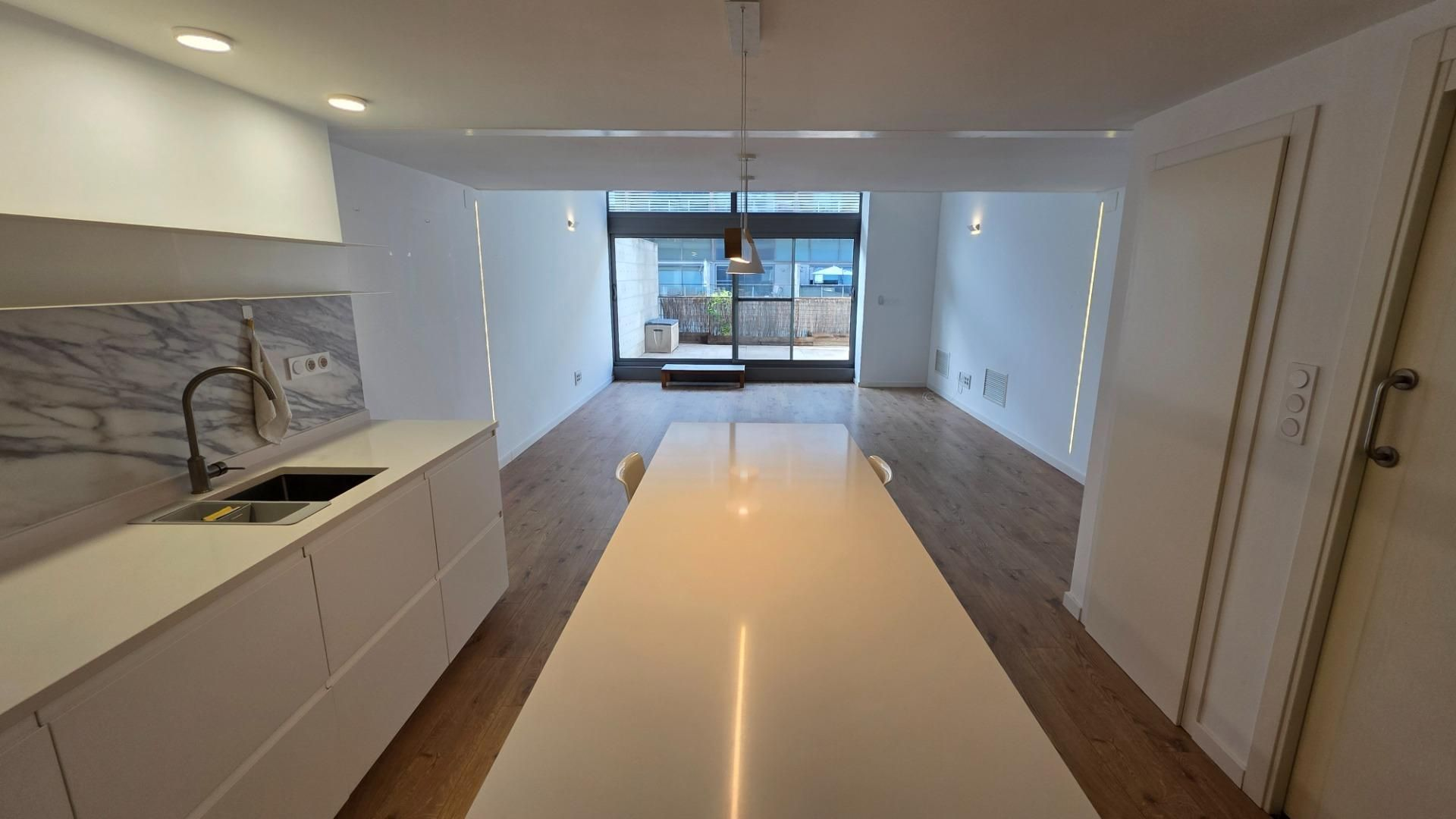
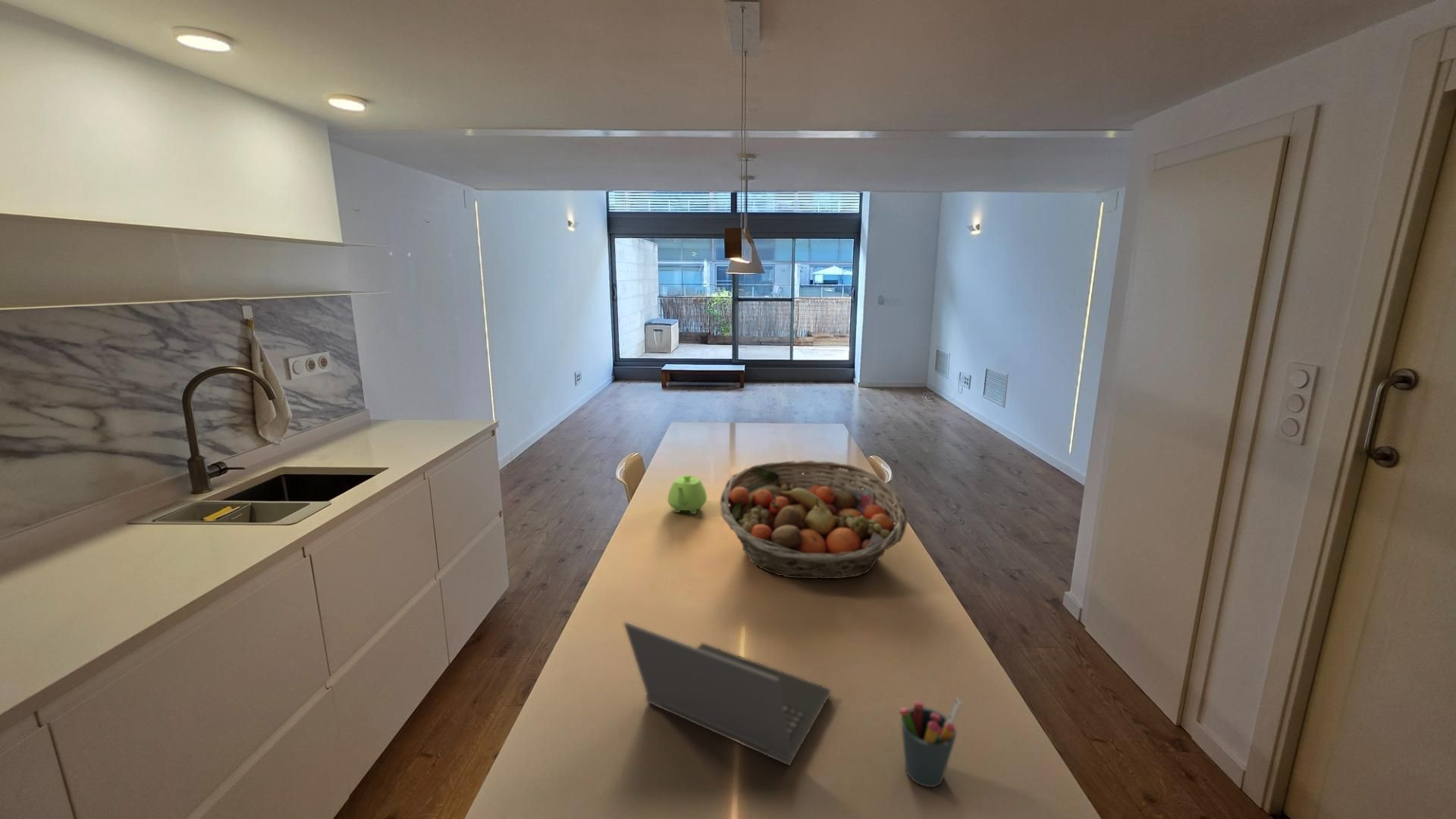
+ laptop computer (733, 661)
+ teapot (686, 493)
+ pen holder (927, 737)
+ fruit basket (811, 516)
